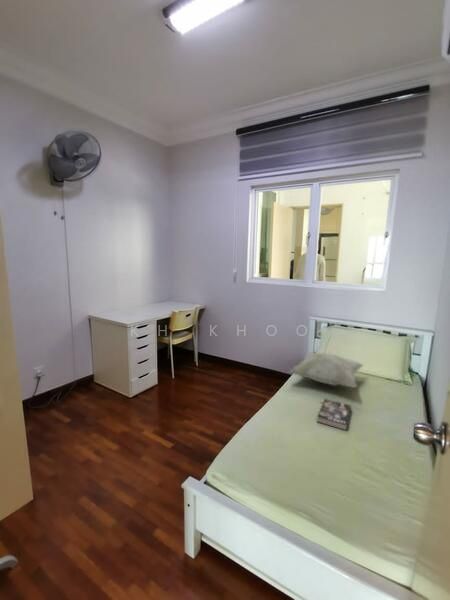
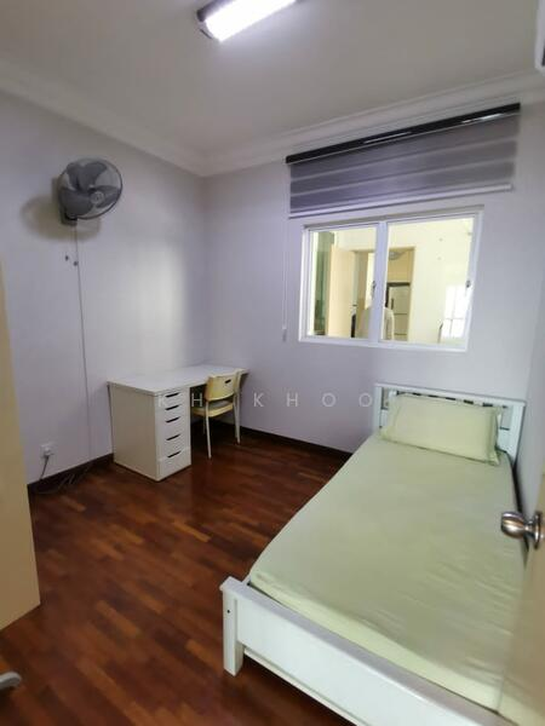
- decorative pillow (327, 367)
- book (334, 413)
